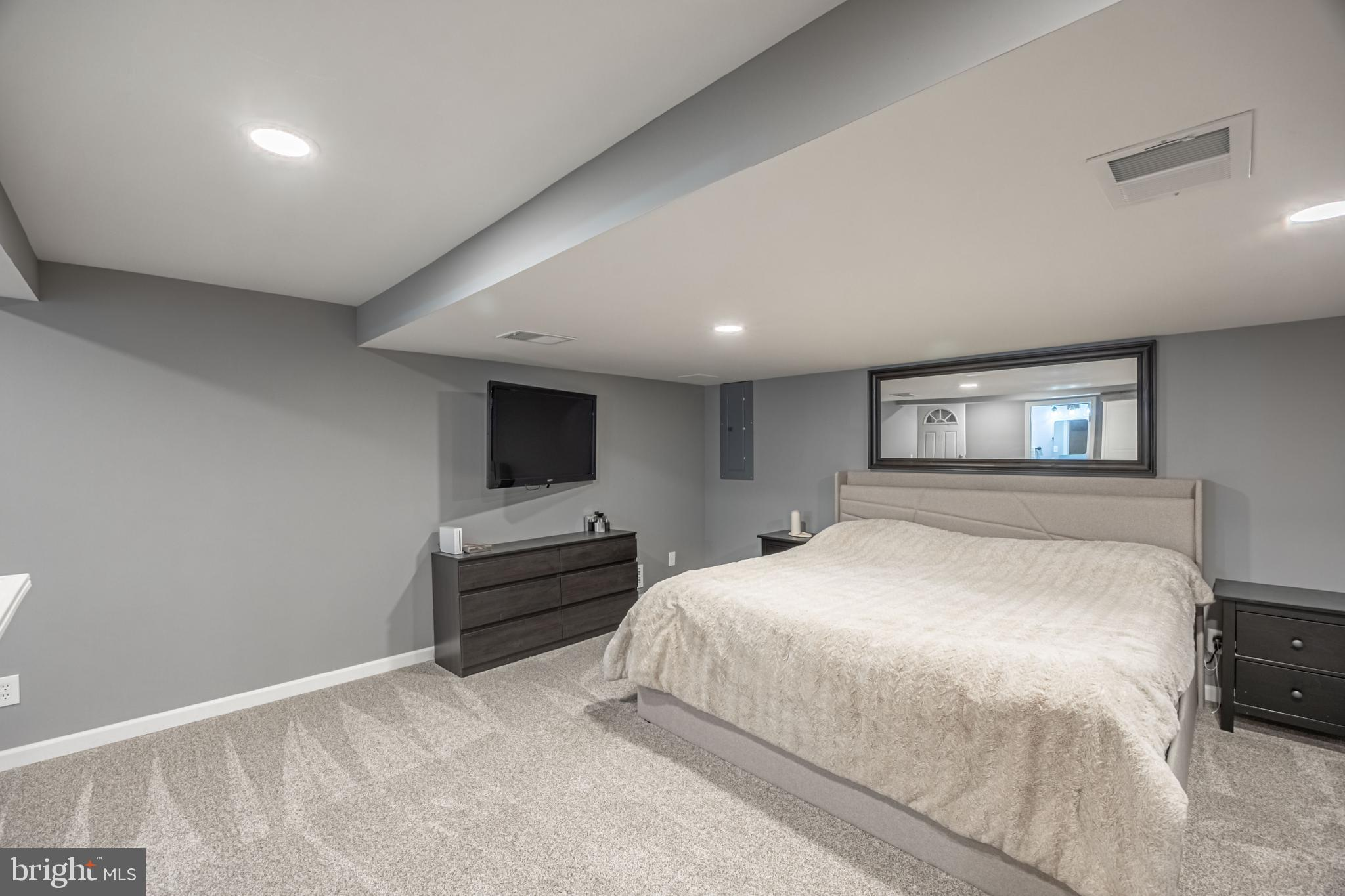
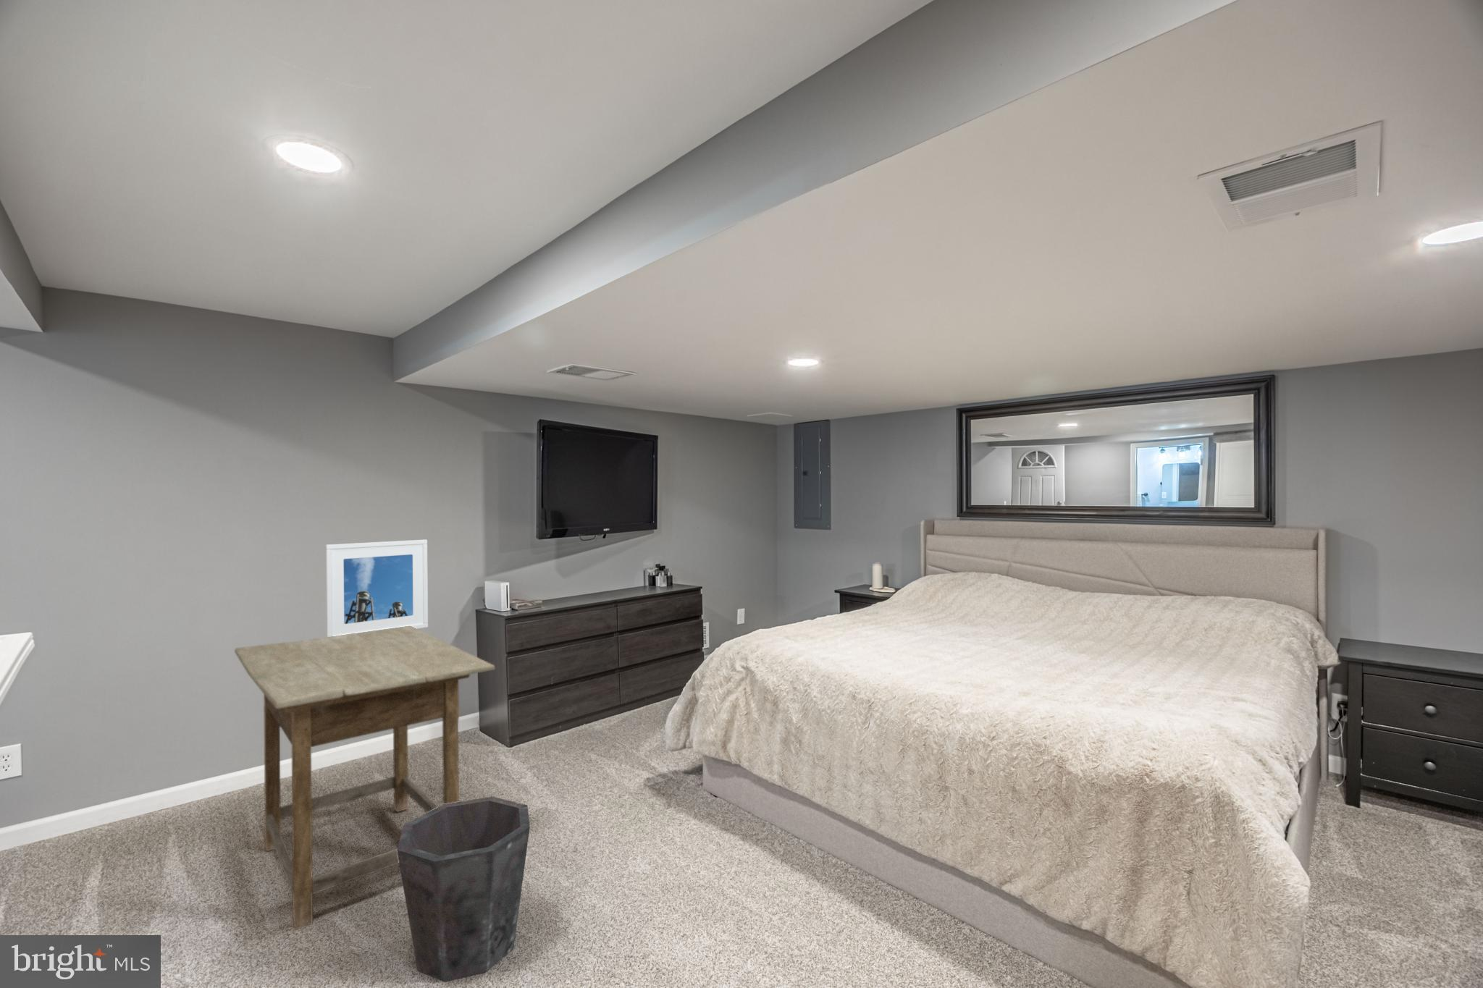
+ desk (355, 737)
+ waste bin (466, 887)
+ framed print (378, 588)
